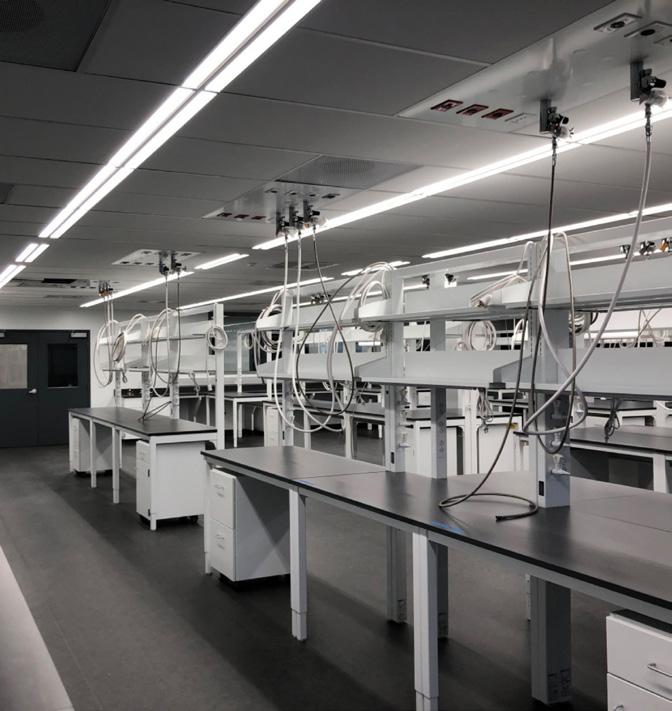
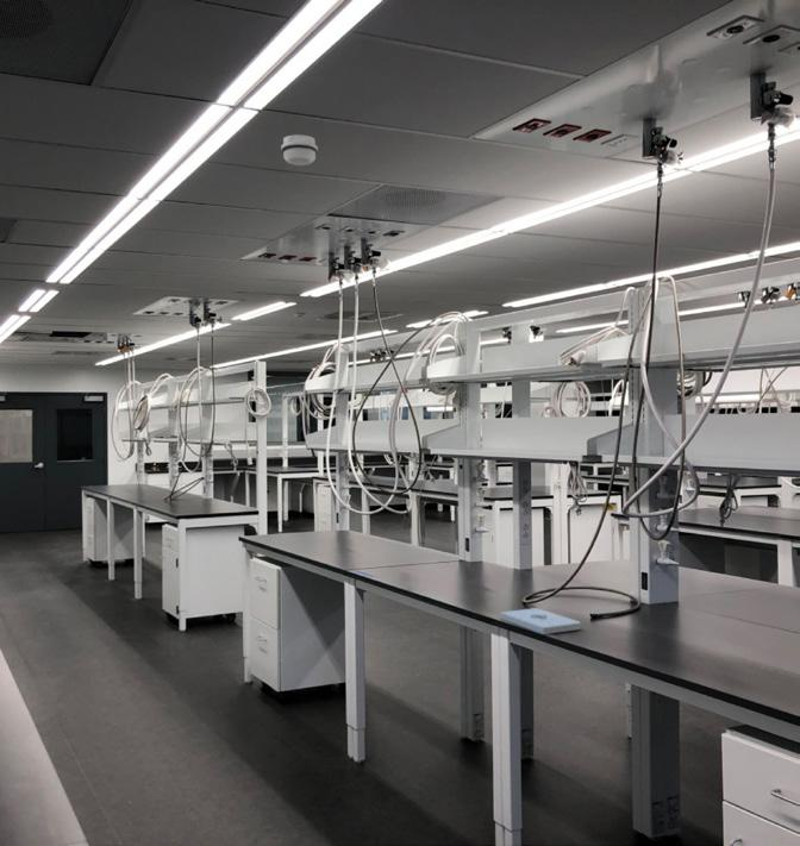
+ notepad (539, 620)
+ smoke detector (299, 150)
